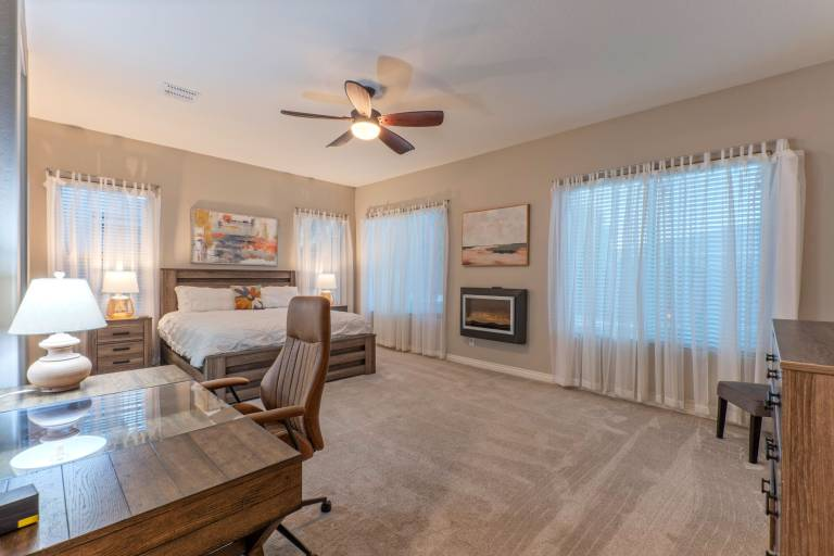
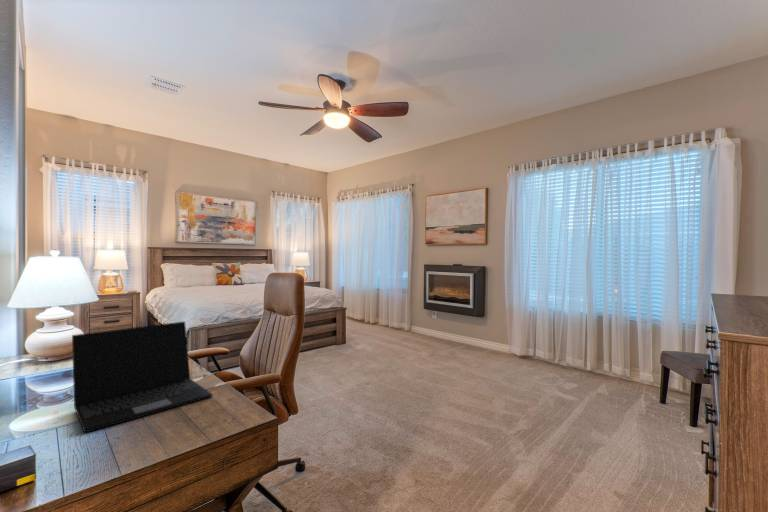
+ laptop (143, 366)
